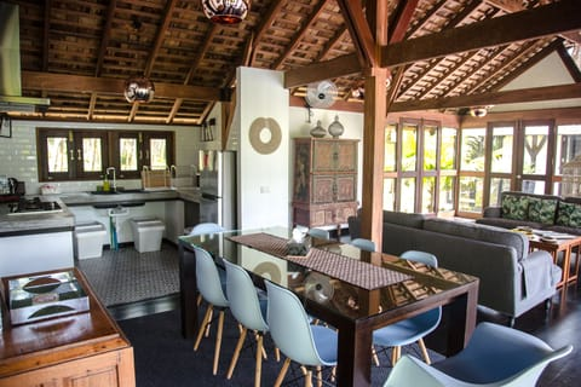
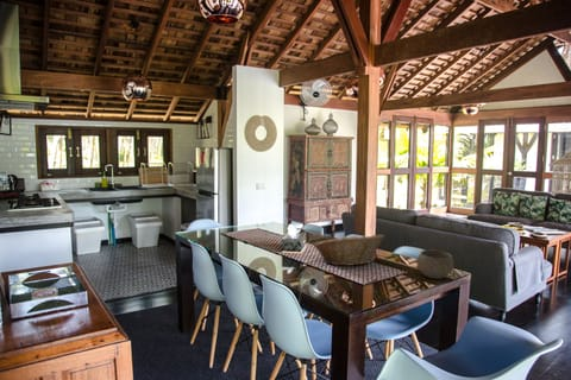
+ fruit basket (349, 246)
+ bowl (434, 264)
